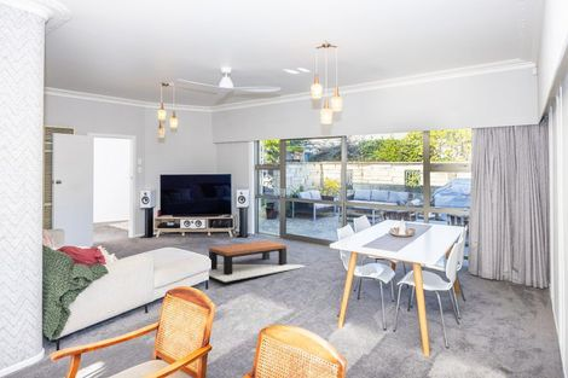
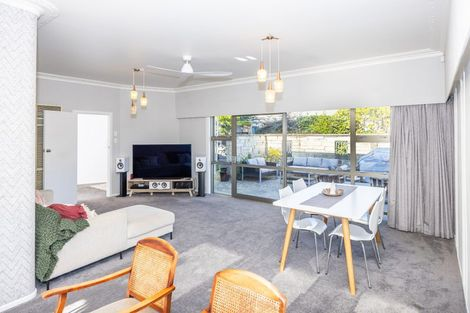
- coffee table (247, 255)
